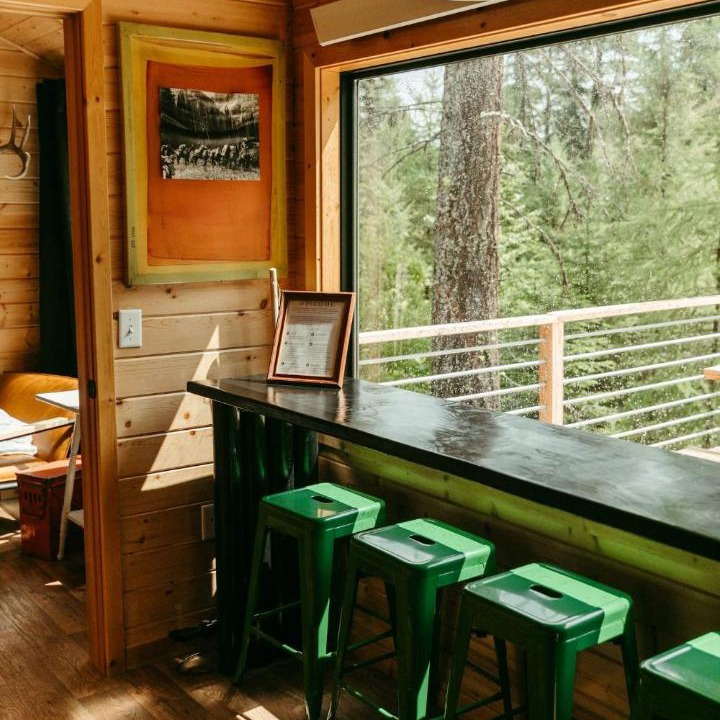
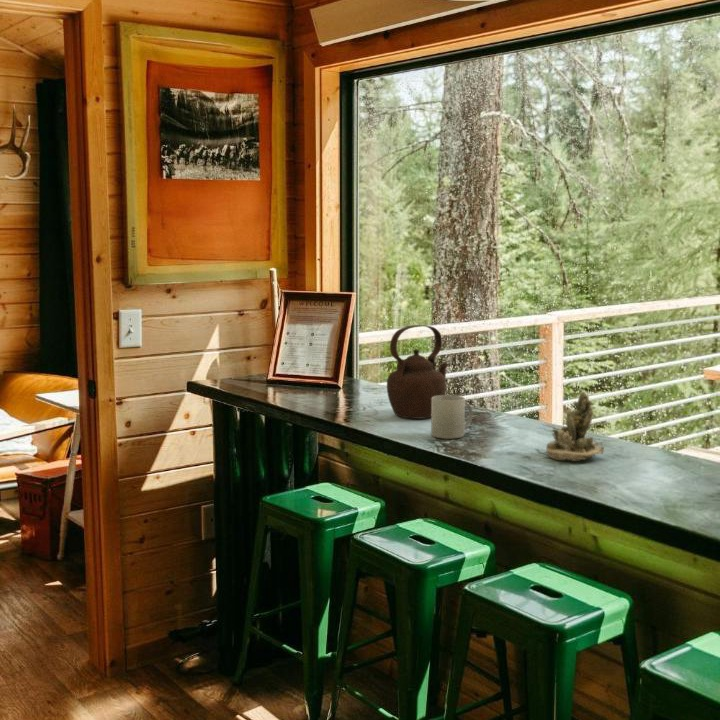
+ mug (453, 415)
+ teapot (421, 369)
+ succulent planter (574, 424)
